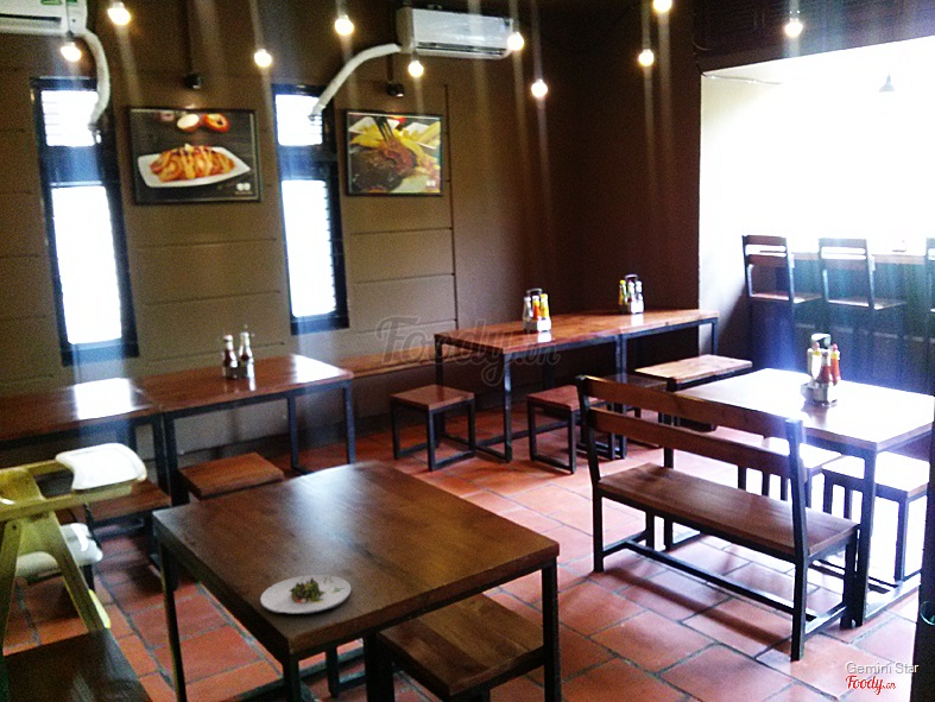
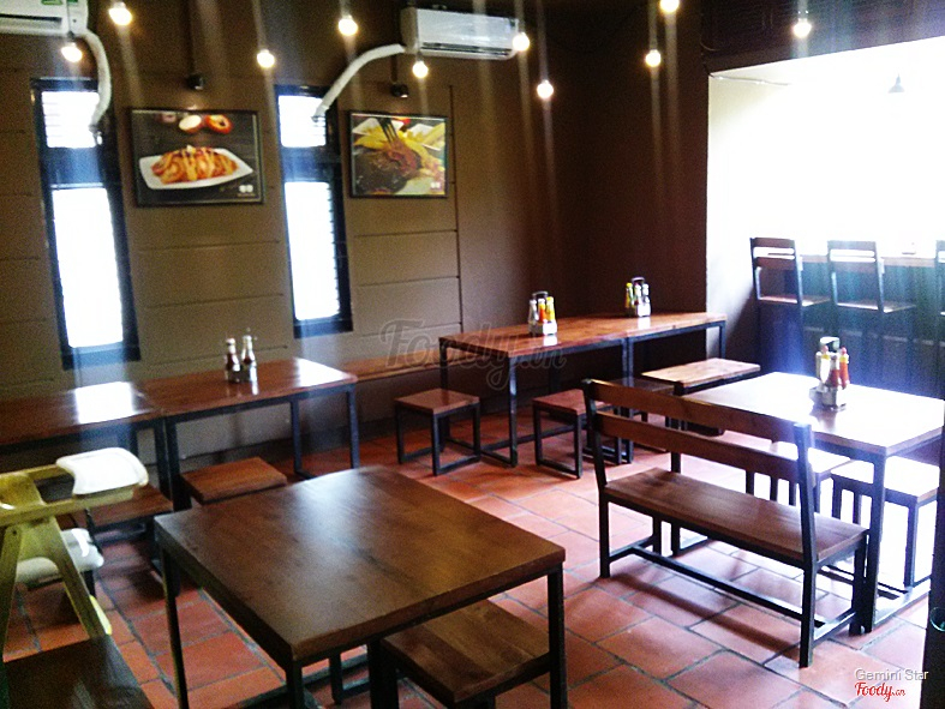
- salad plate (305, 588)
